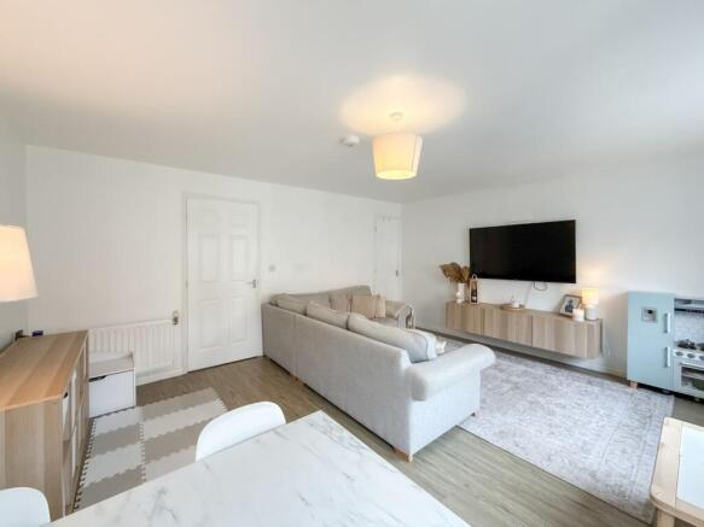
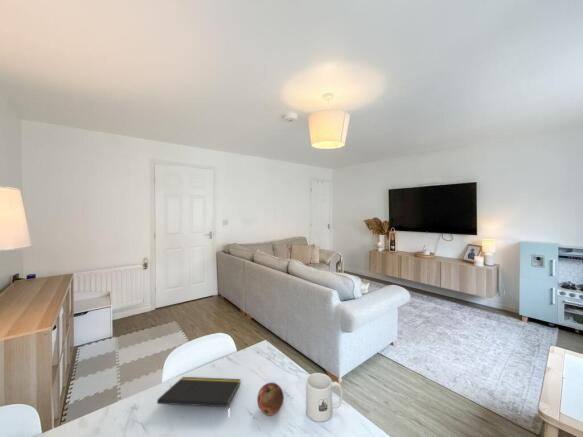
+ notepad (202, 390)
+ mug (324, 395)
+ fruit (270, 397)
